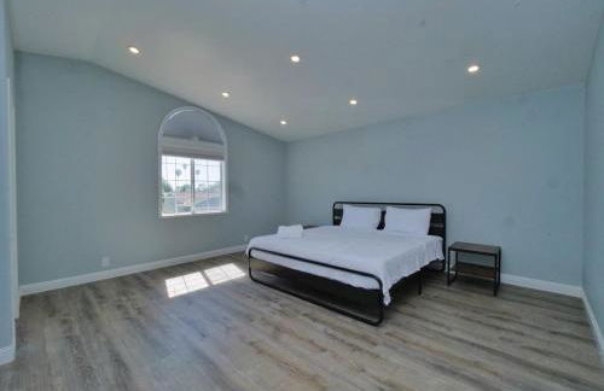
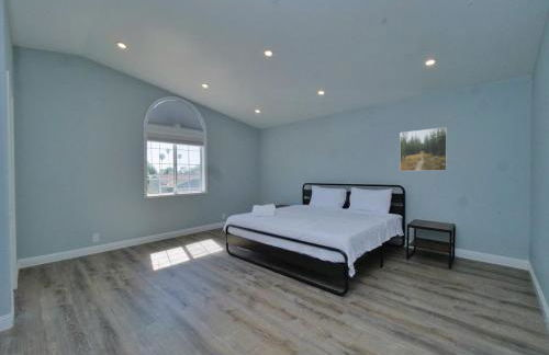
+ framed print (422, 150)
